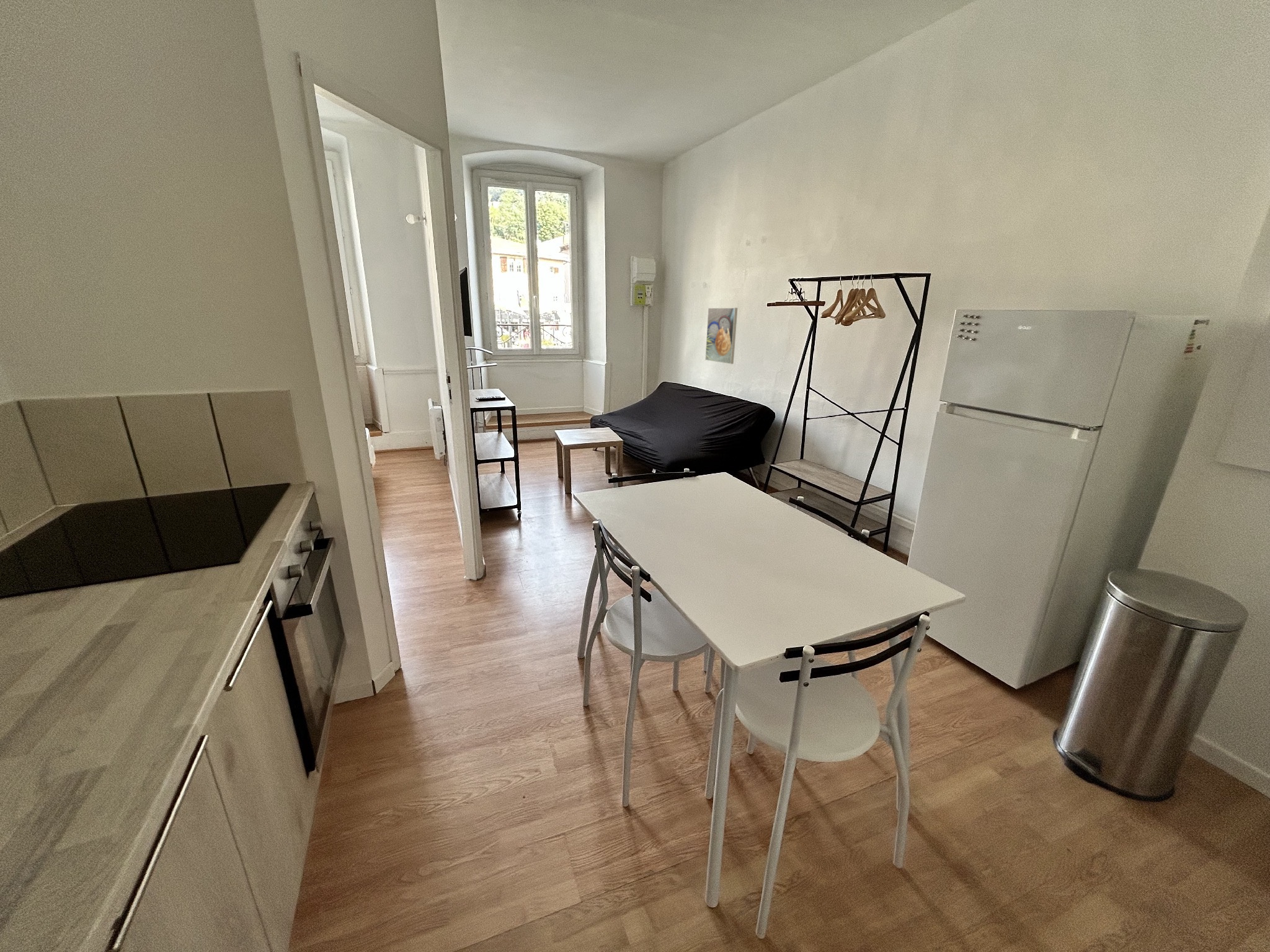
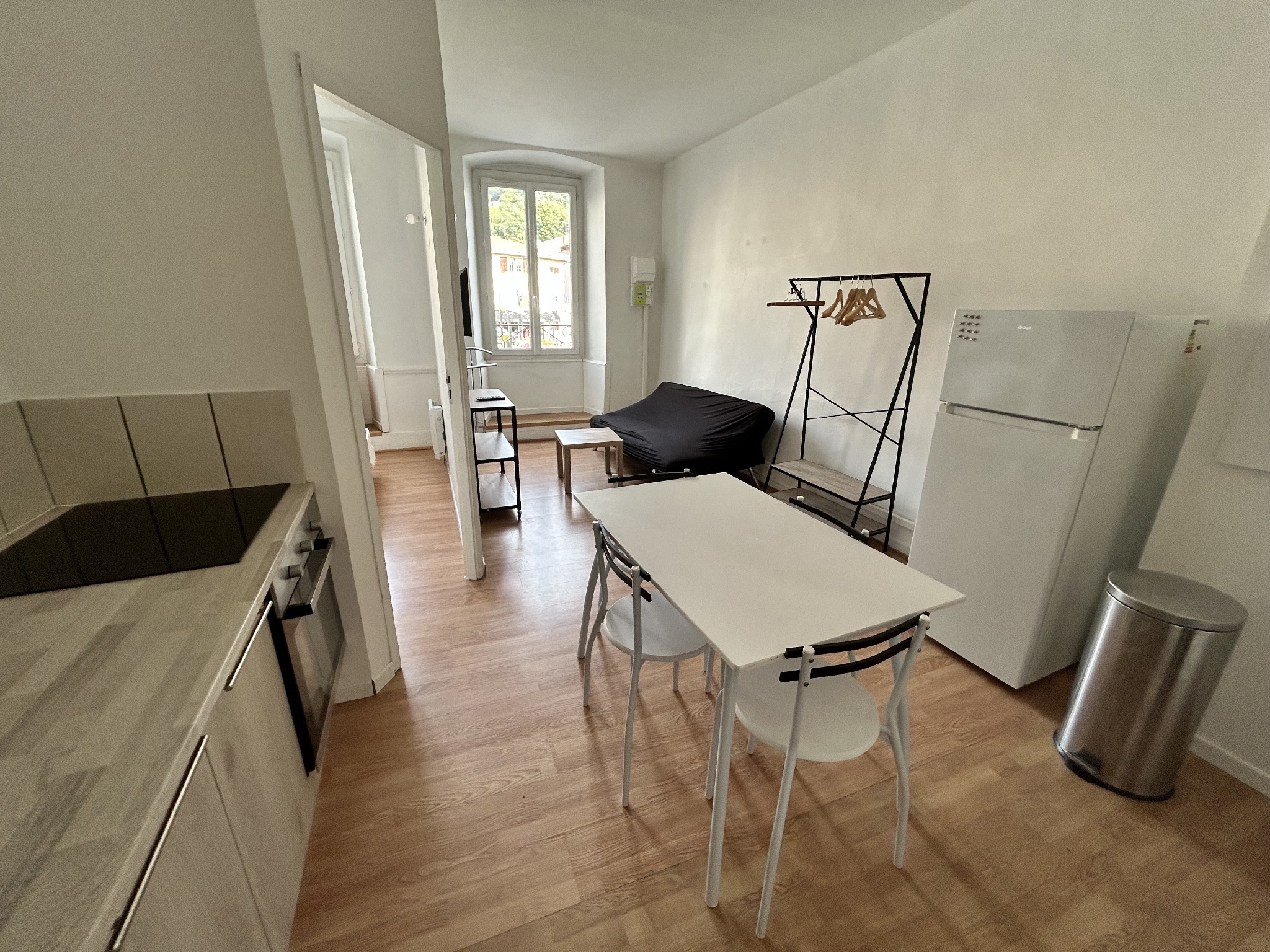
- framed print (721, 335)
